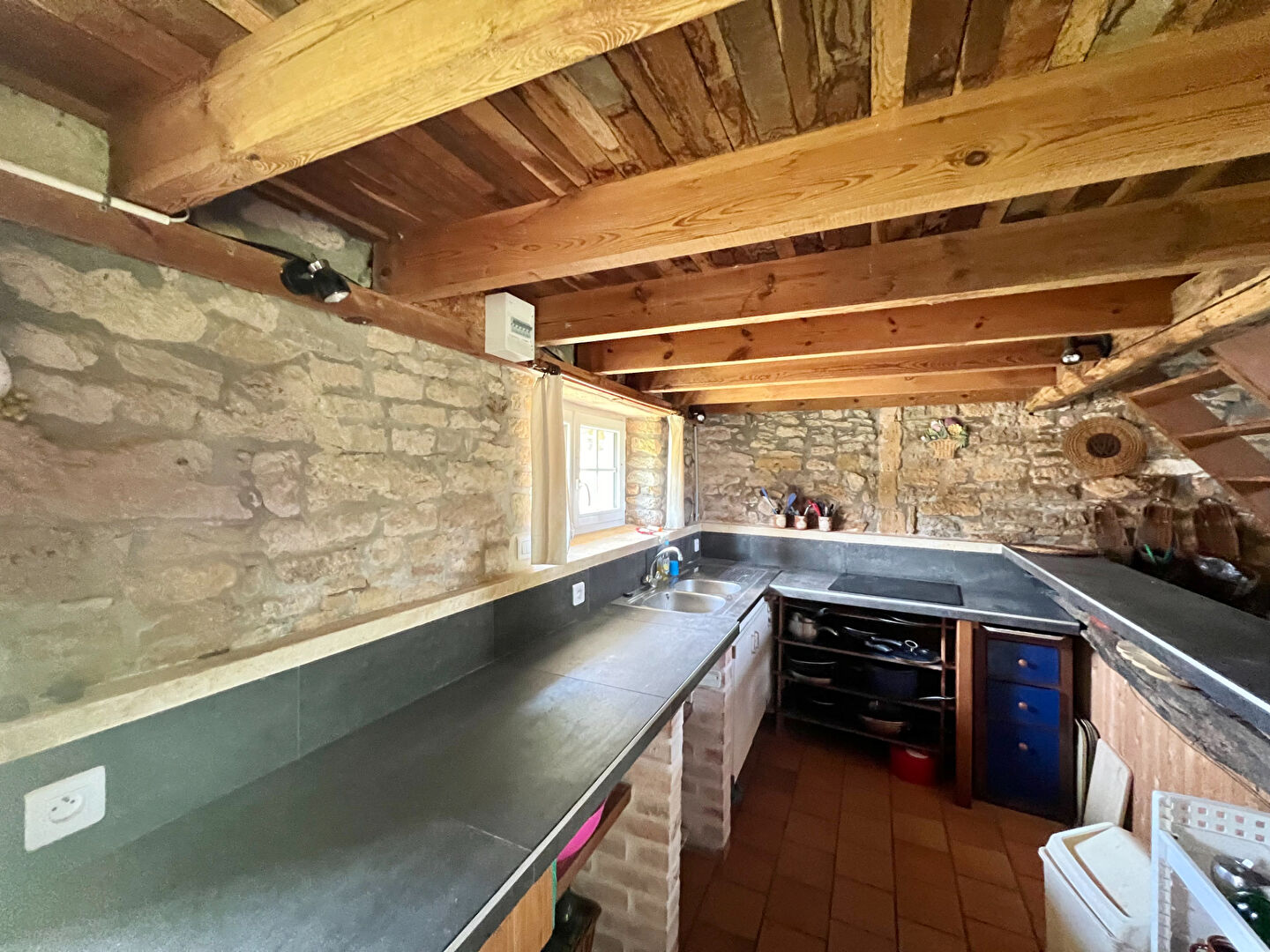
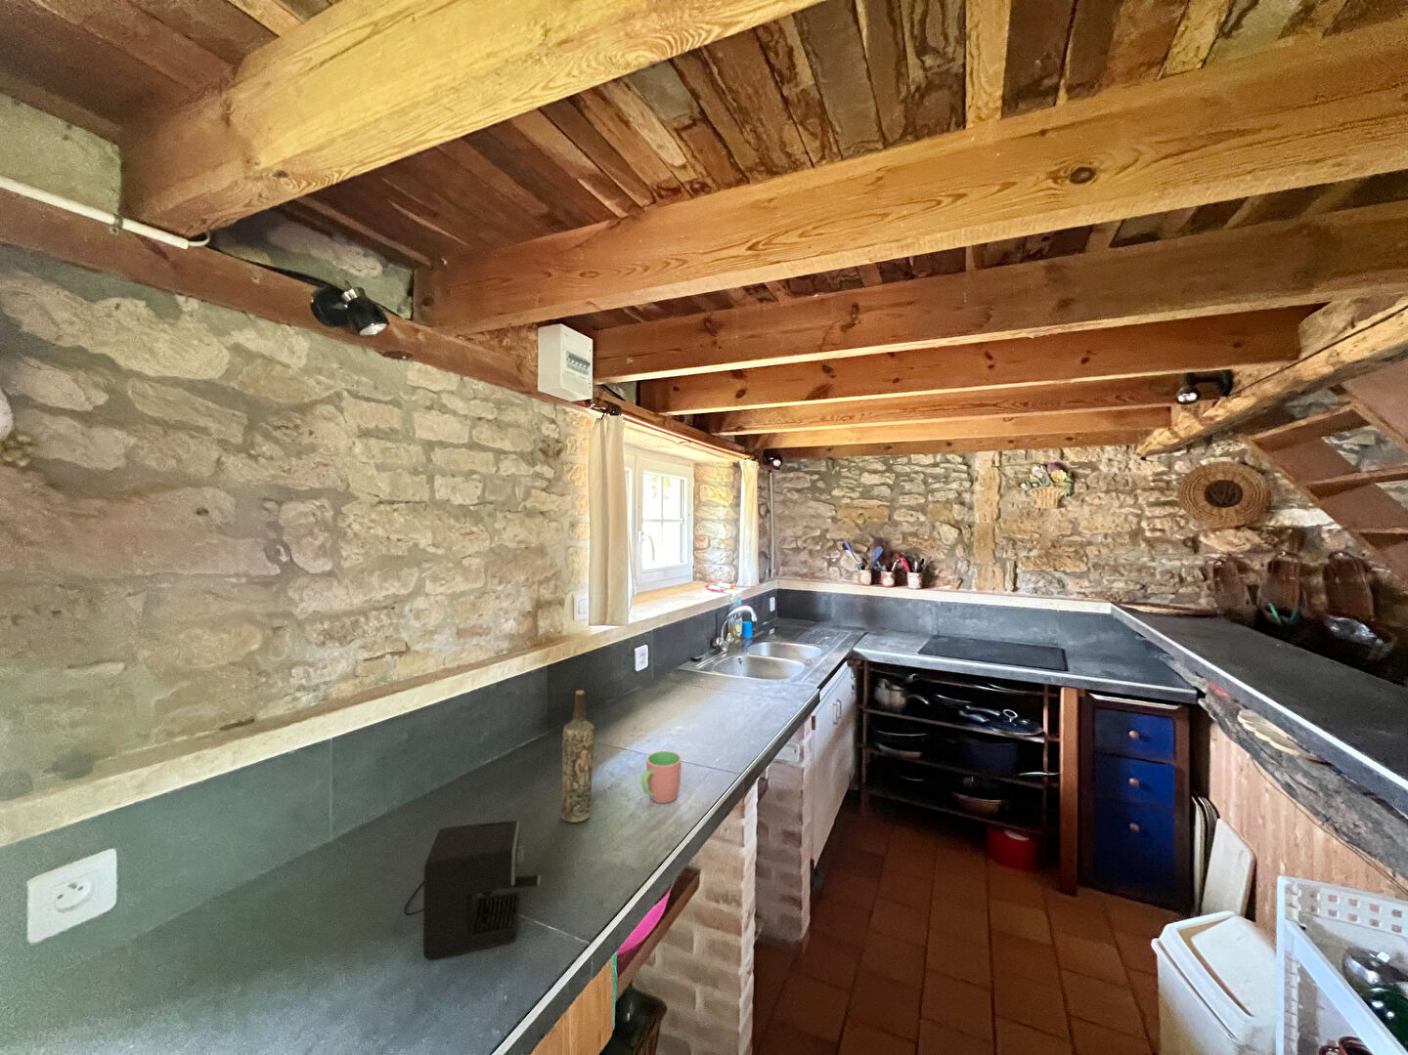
+ bottle (578, 754)
+ coffee maker (477, 853)
+ cup (659, 779)
